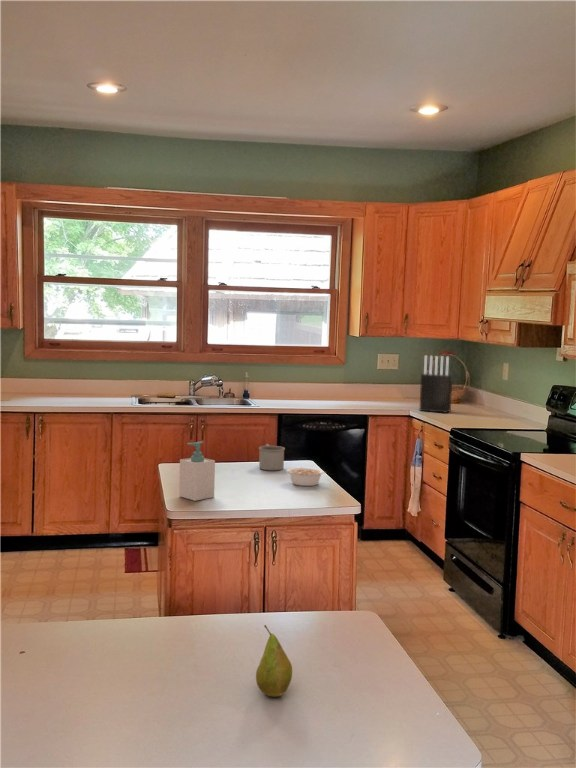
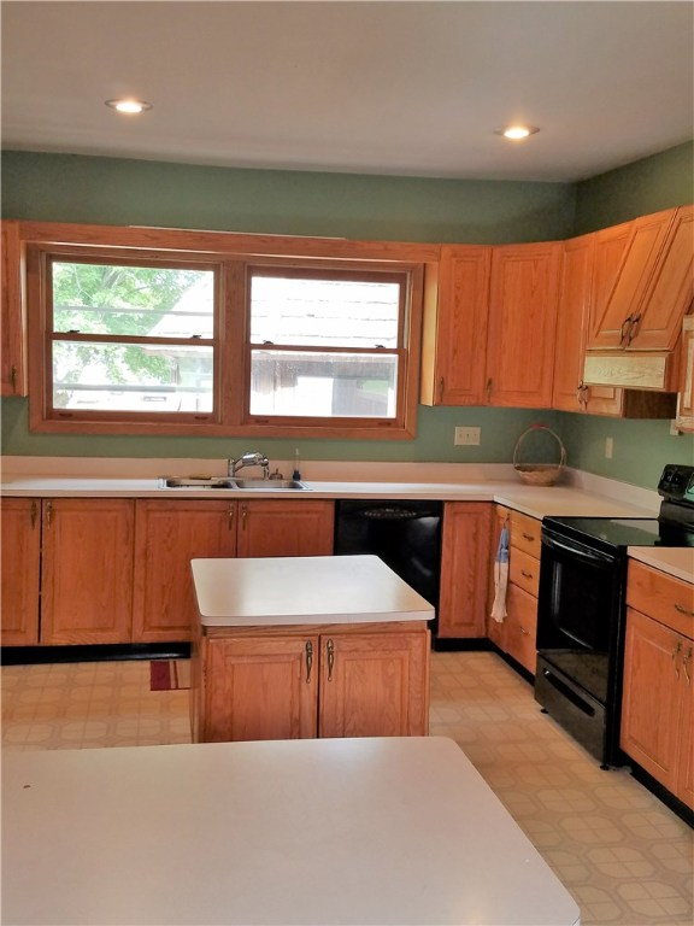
- mug (270, 457)
- fruit (274, 661)
- legume (306, 476)
- soap bottle (197, 469)
- knife block (436, 383)
